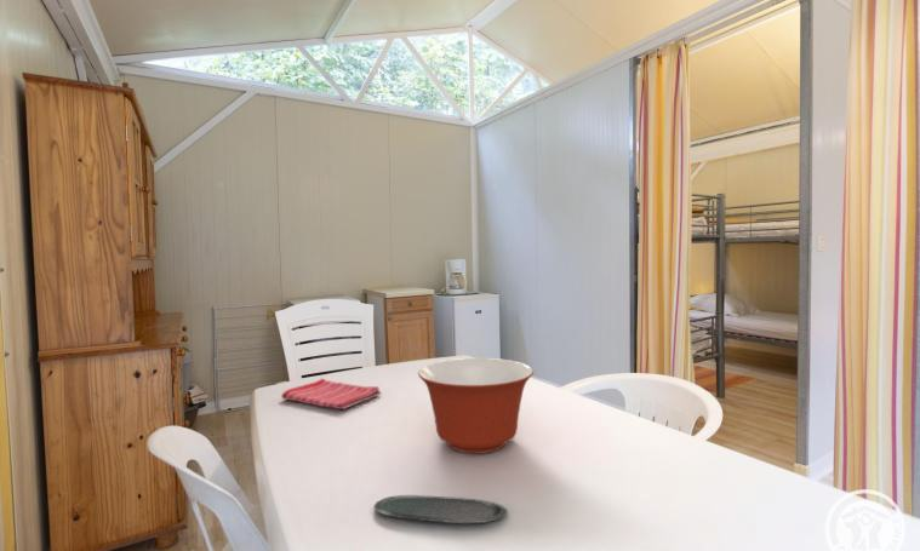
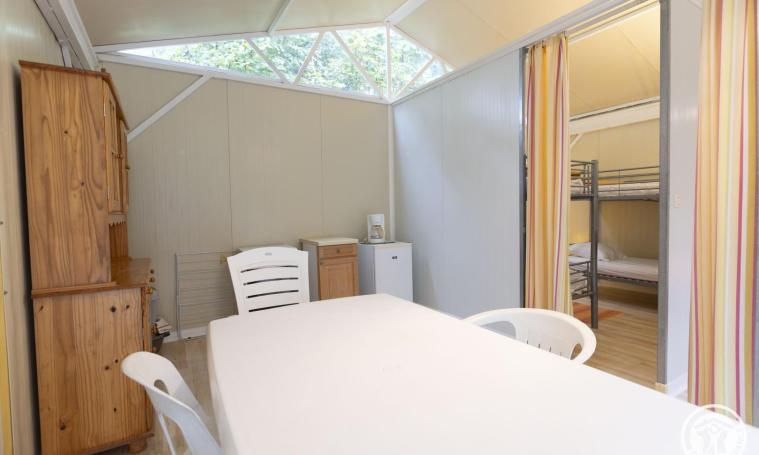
- oval tray (439, 507)
- dish towel (331, 392)
- mixing bowl (475, 406)
